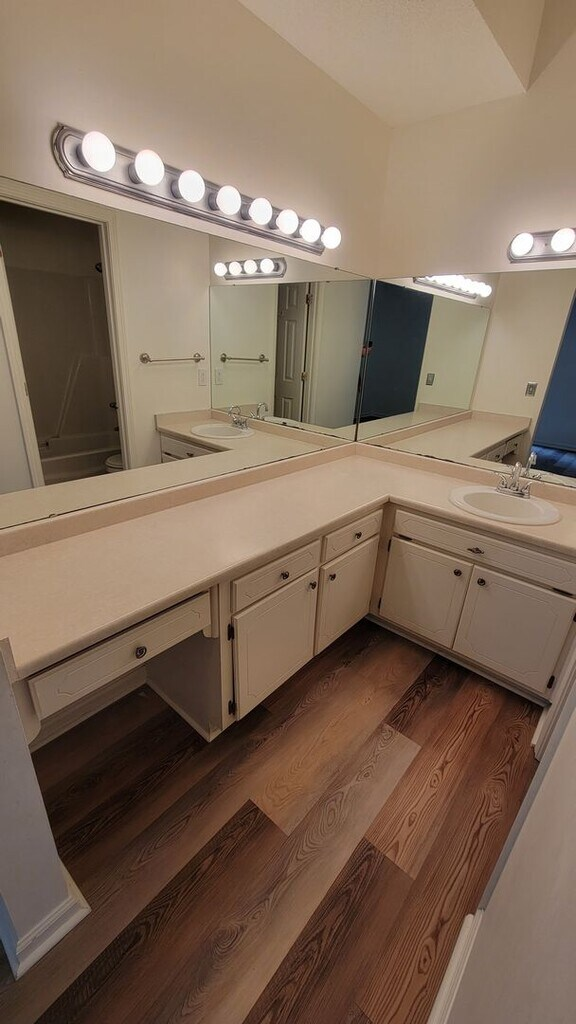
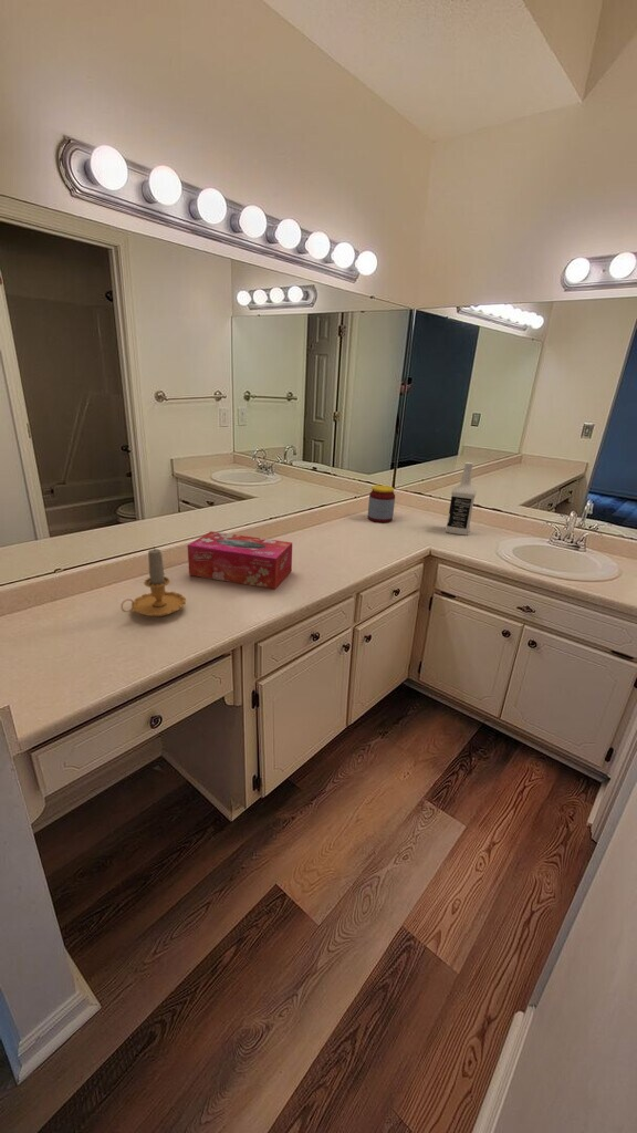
+ jar (382, 502)
+ tissue box (241, 558)
+ candle (150, 581)
+ vodka (462, 498)
